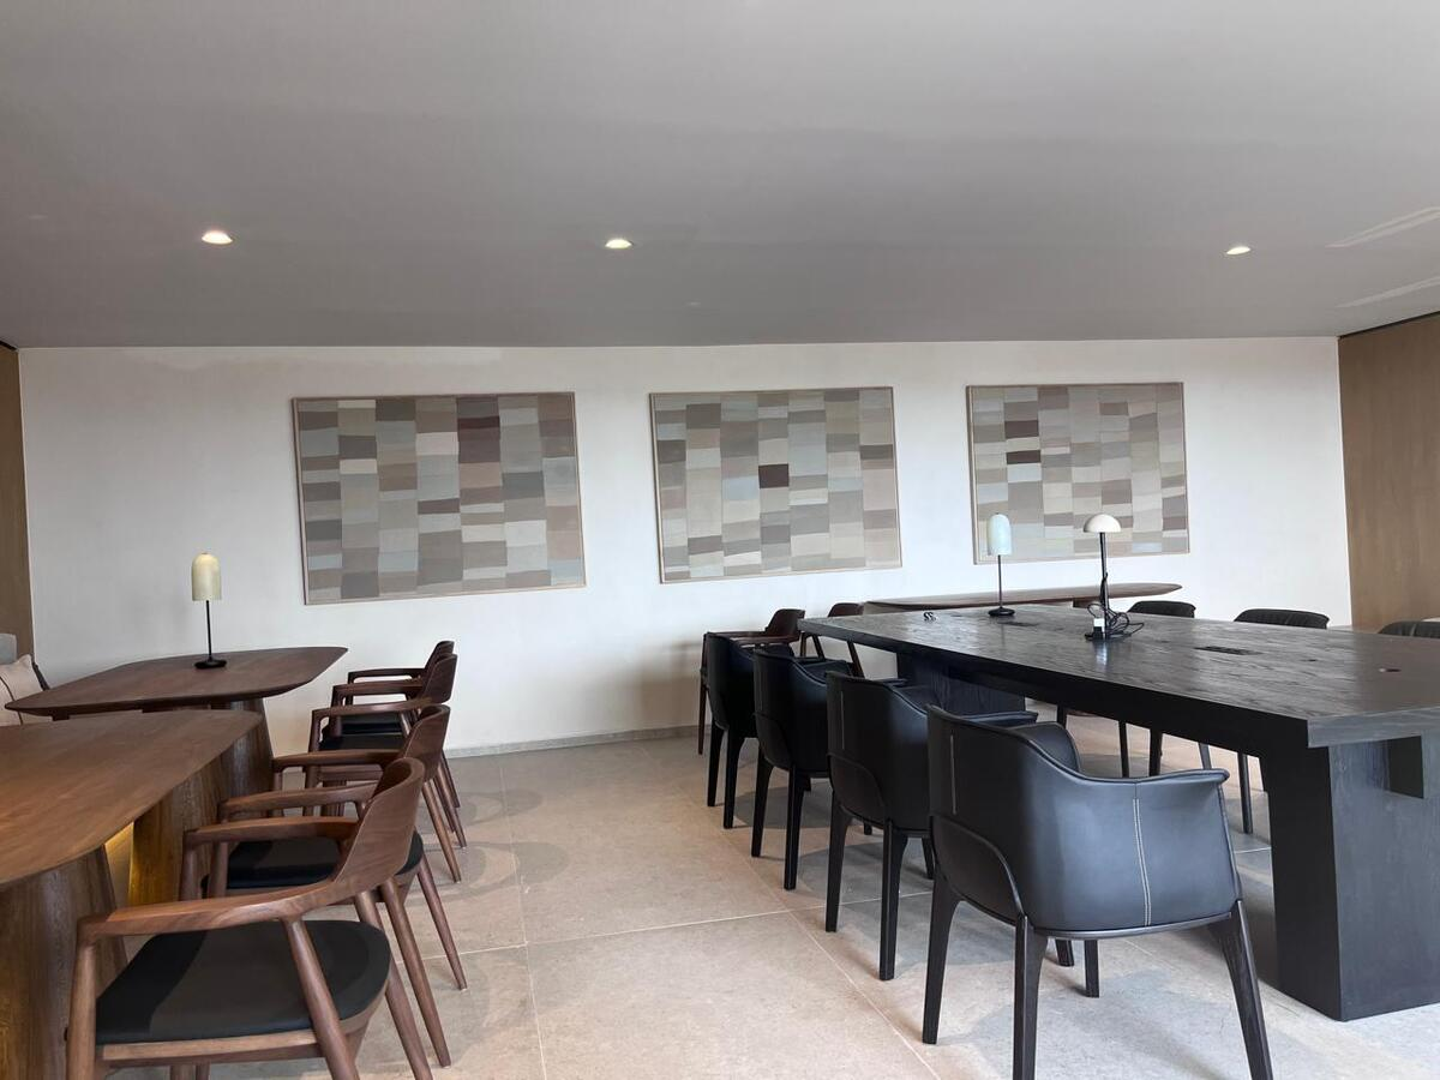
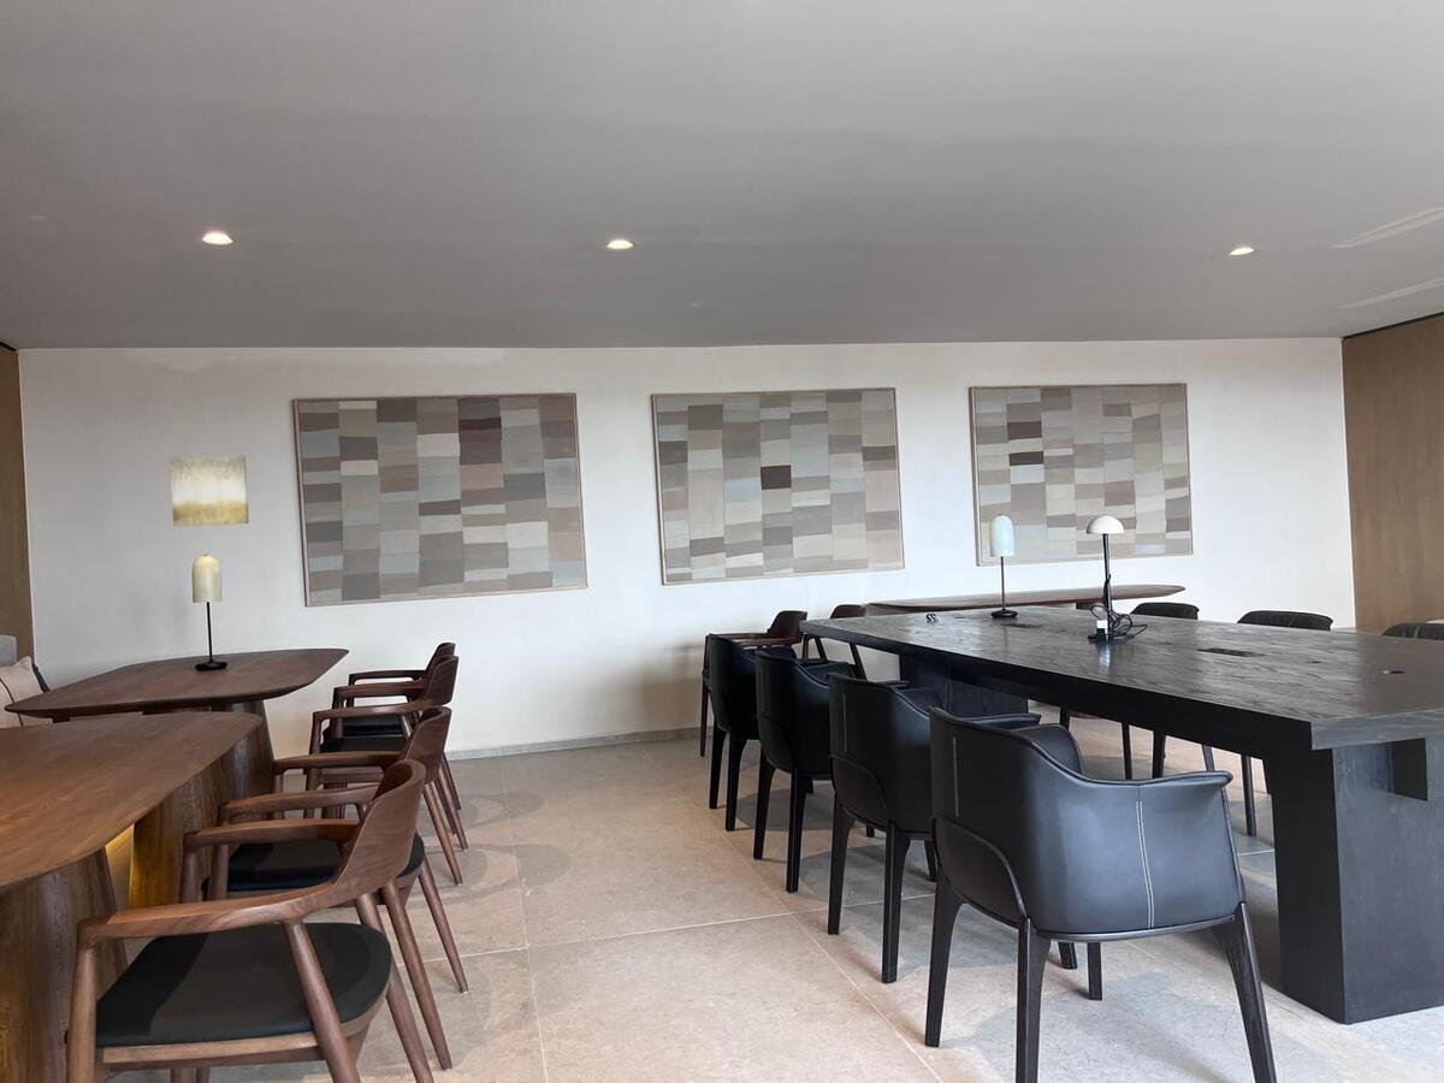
+ wall art (209, 490)
